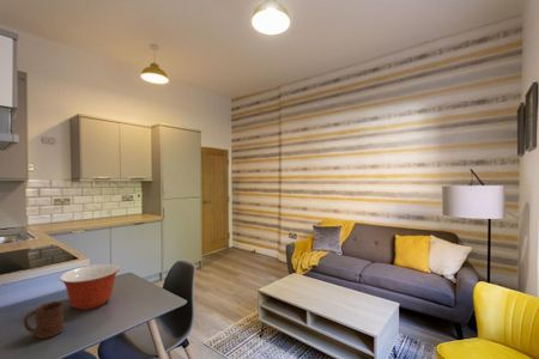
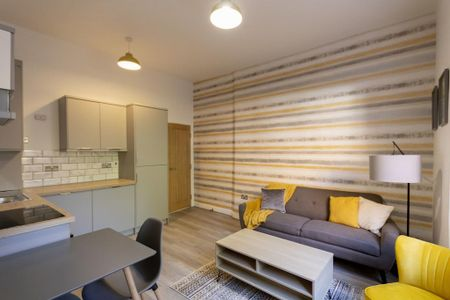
- cup (46, 321)
- mixing bowl (91, 287)
